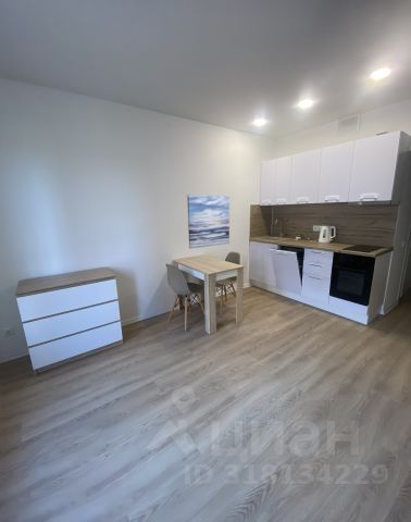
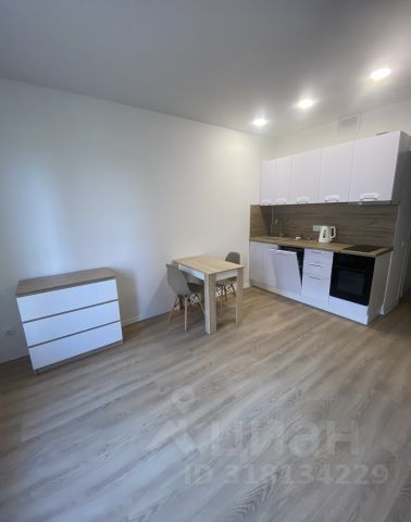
- wall art (210, 221)
